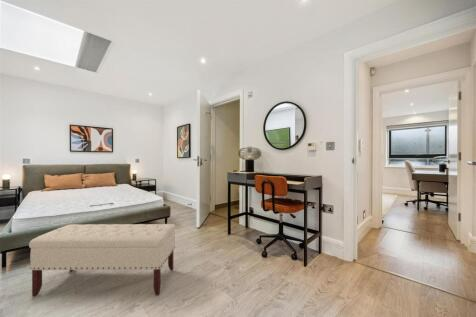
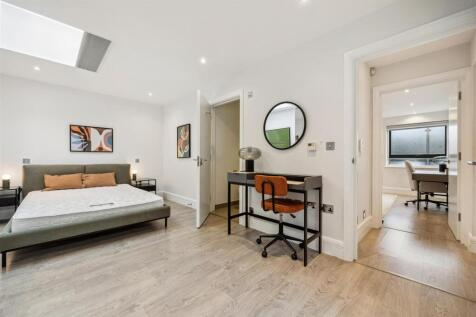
- bench (110, 255)
